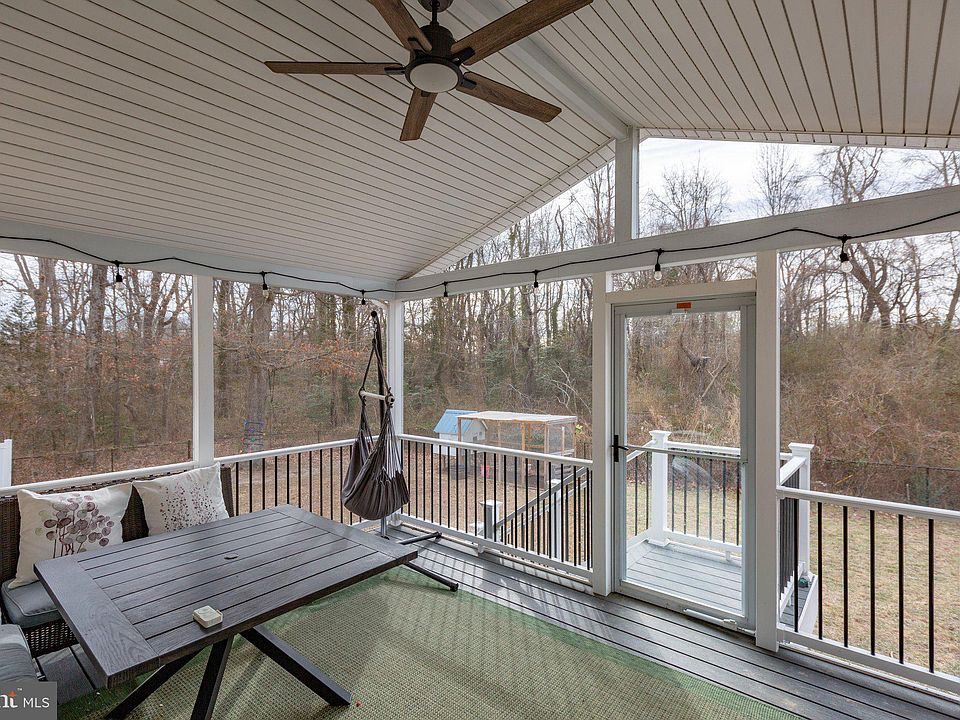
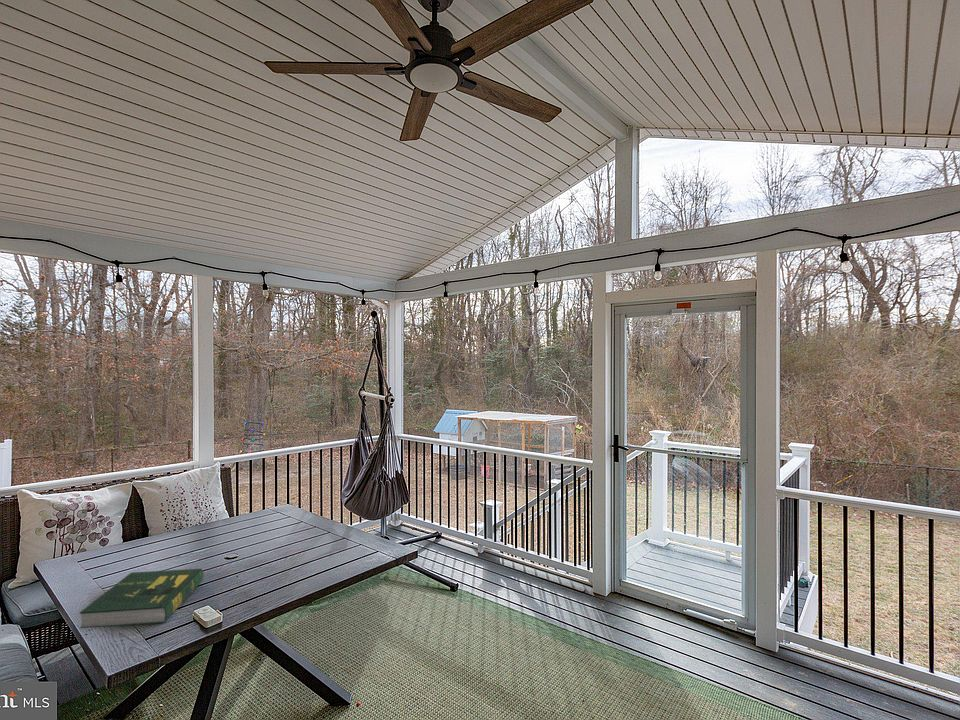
+ book (147, 595)
